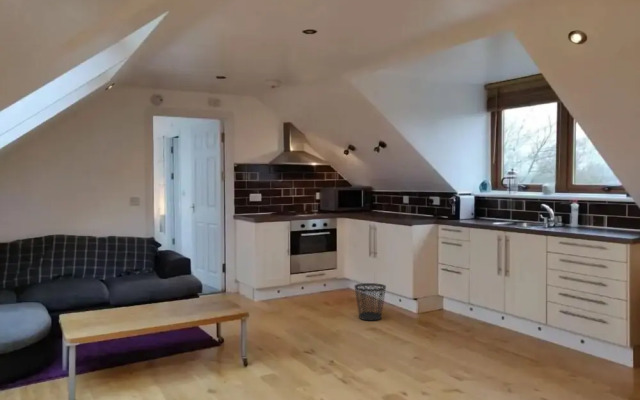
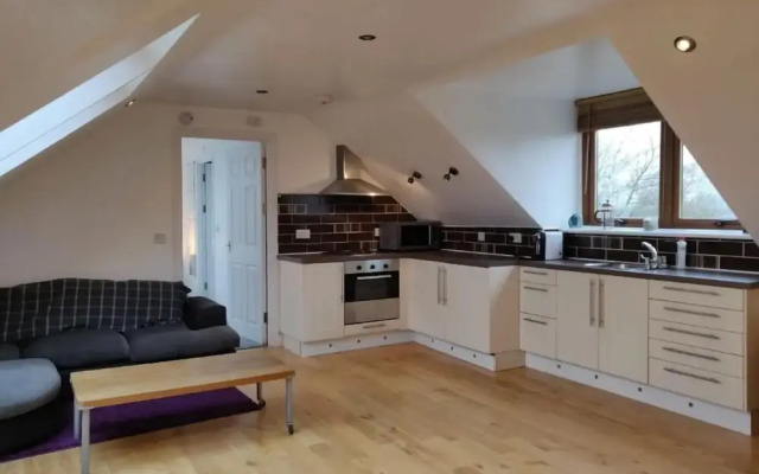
- wastebasket (370, 302)
